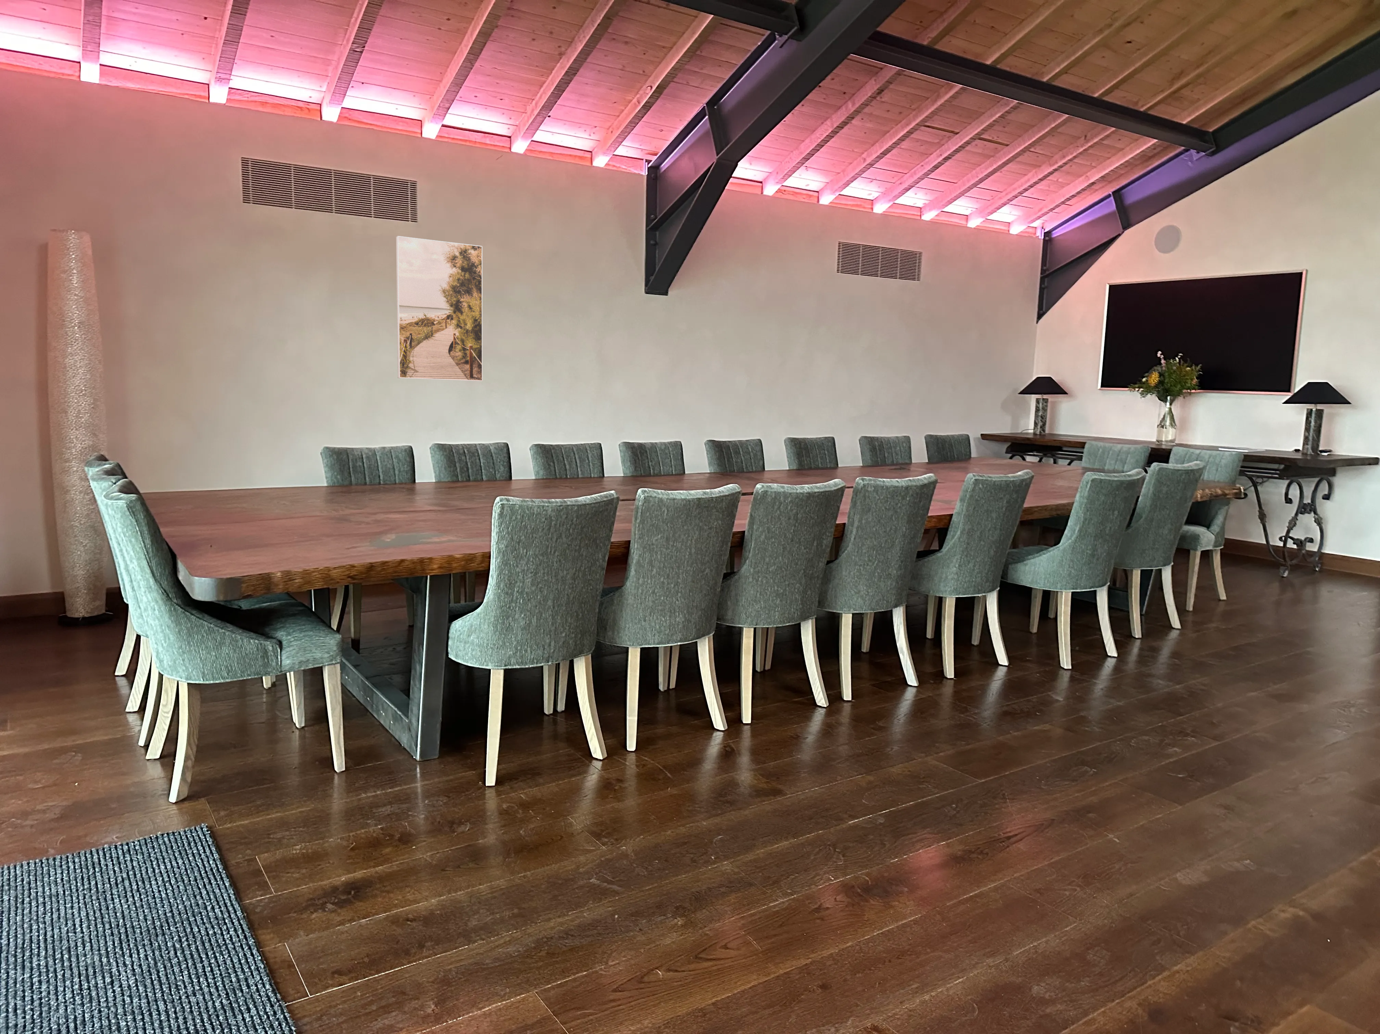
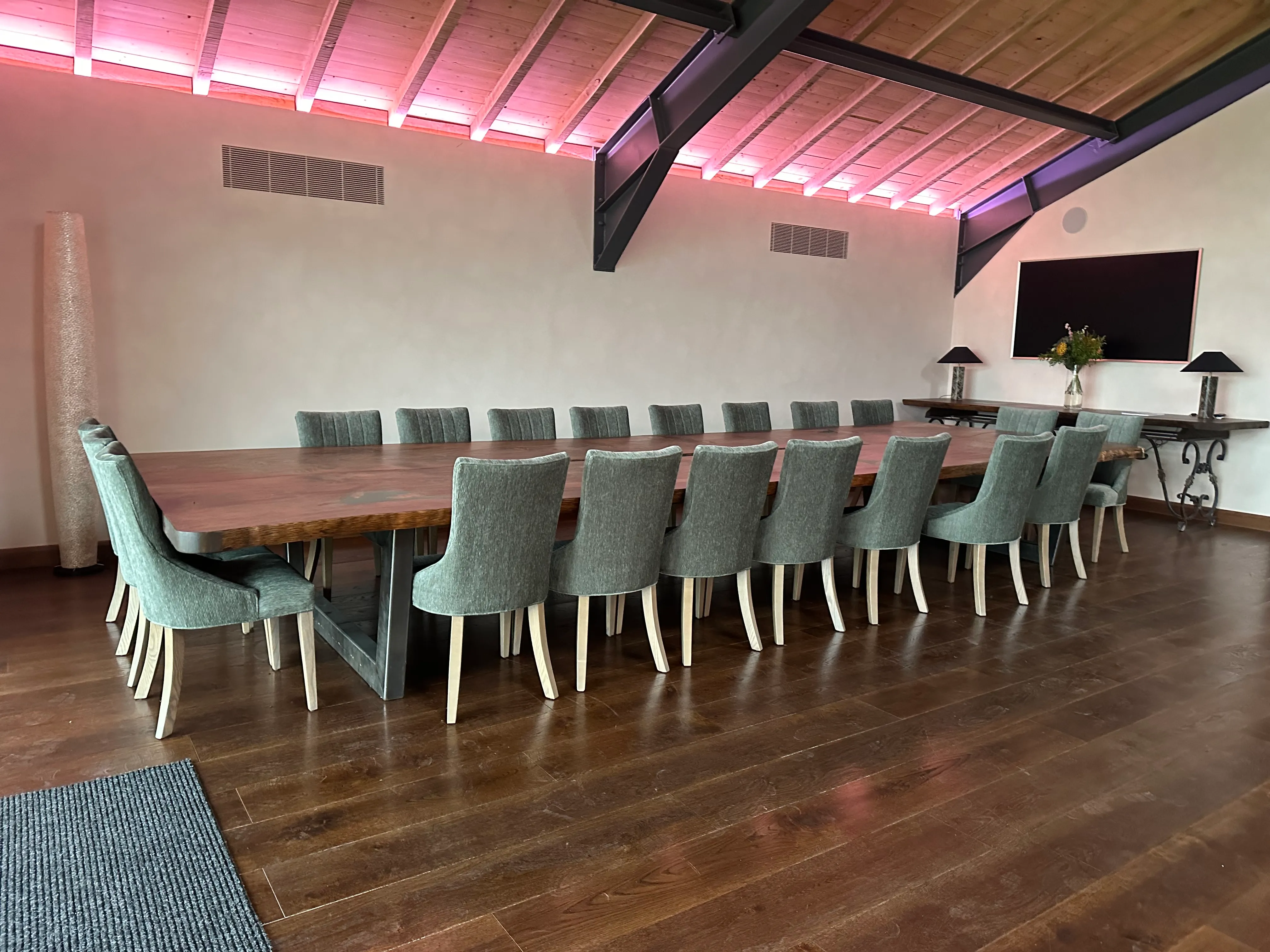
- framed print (440, 311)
